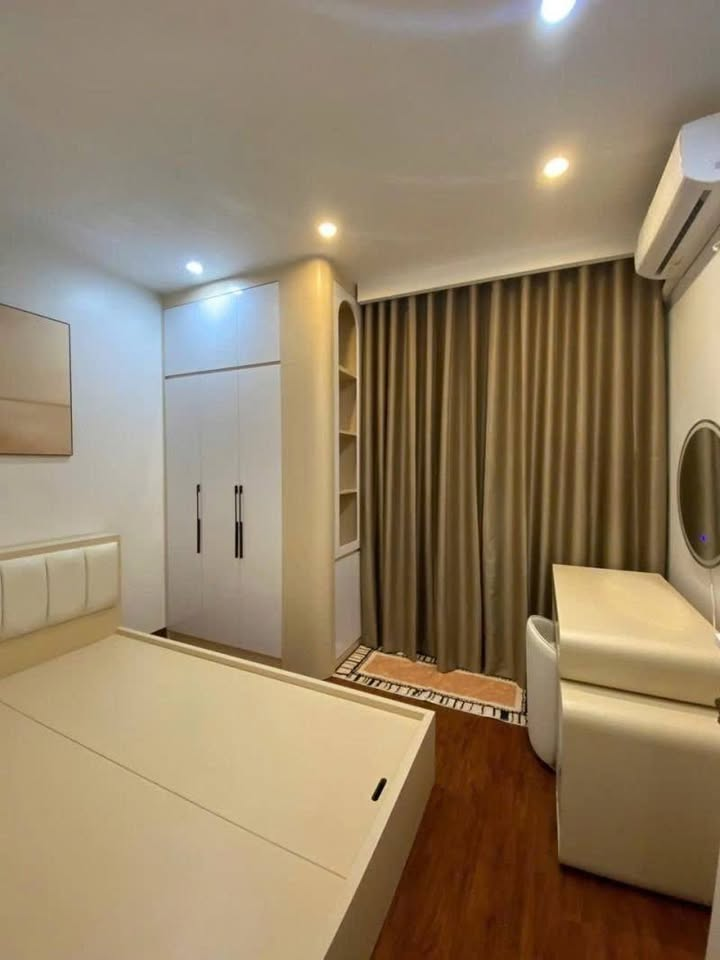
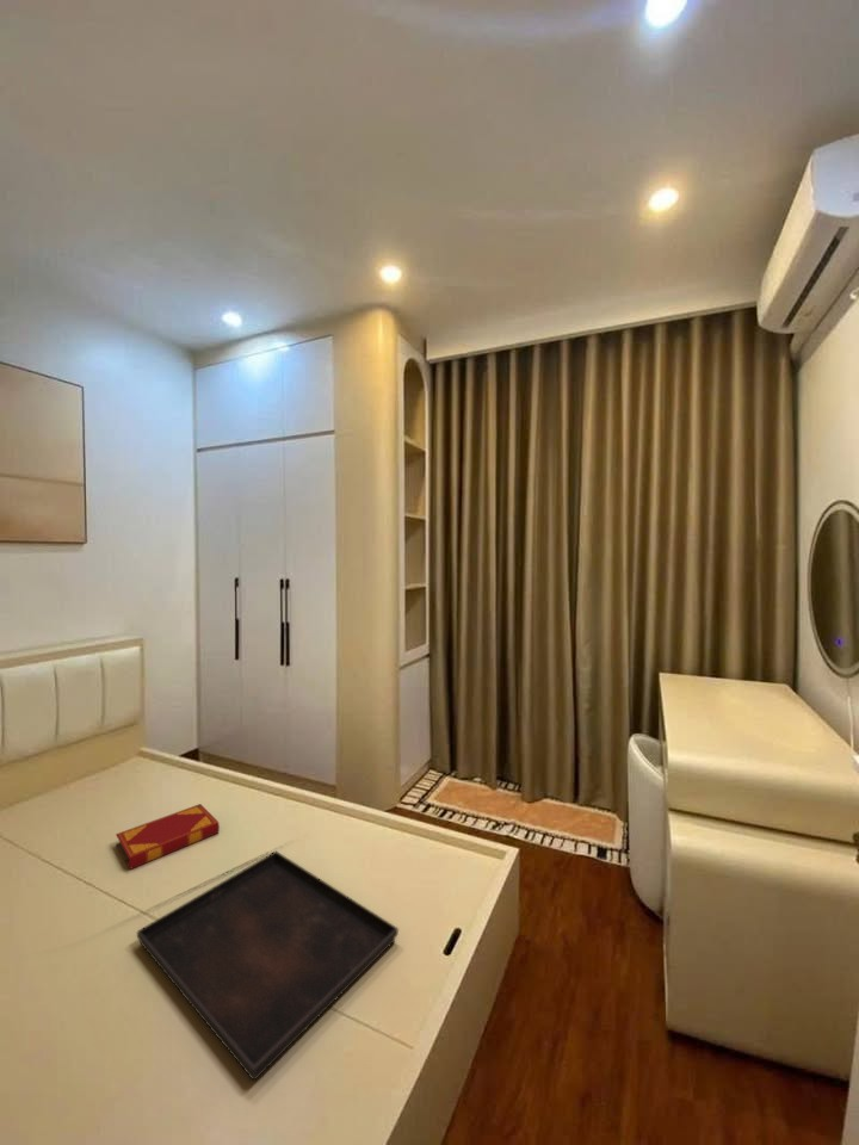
+ serving tray (267, 936)
+ hardback book (168, 833)
